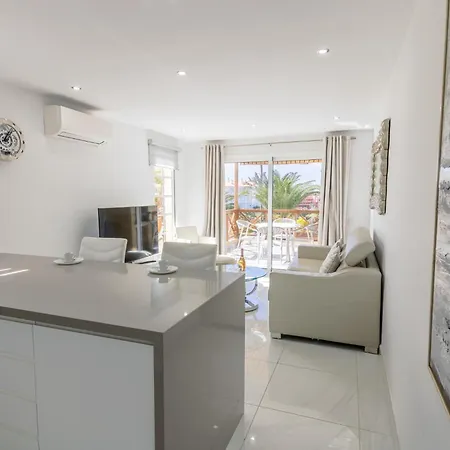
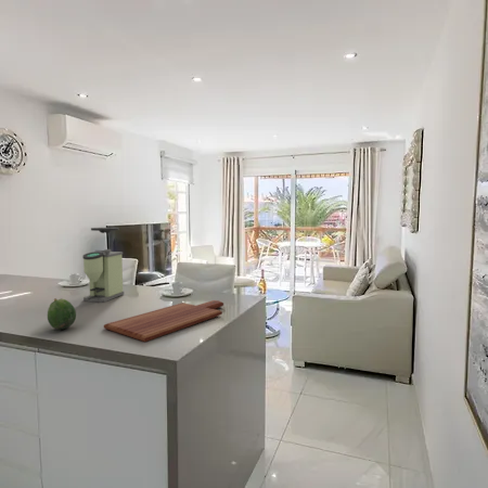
+ fruit (61, 313)
+ coffee grinder (103, 262)
+ cutting board (169, 318)
